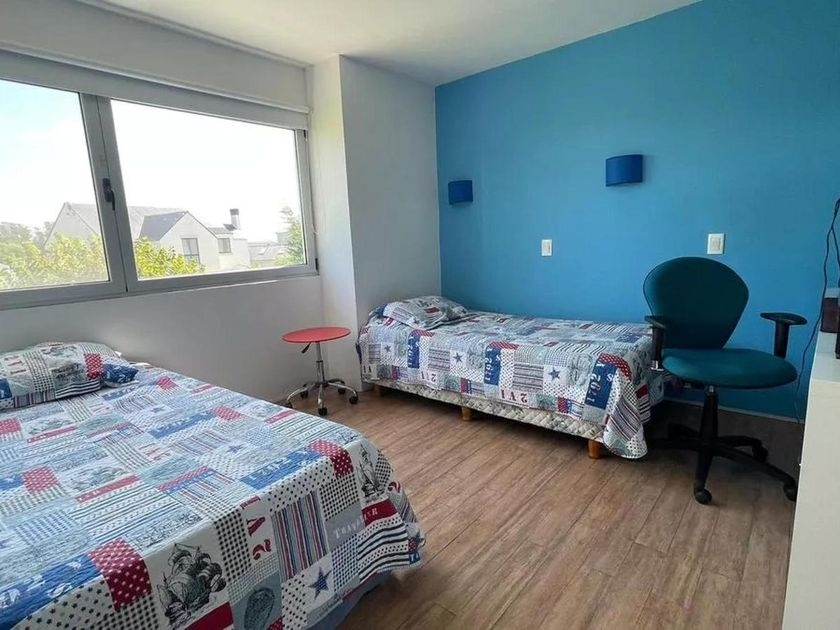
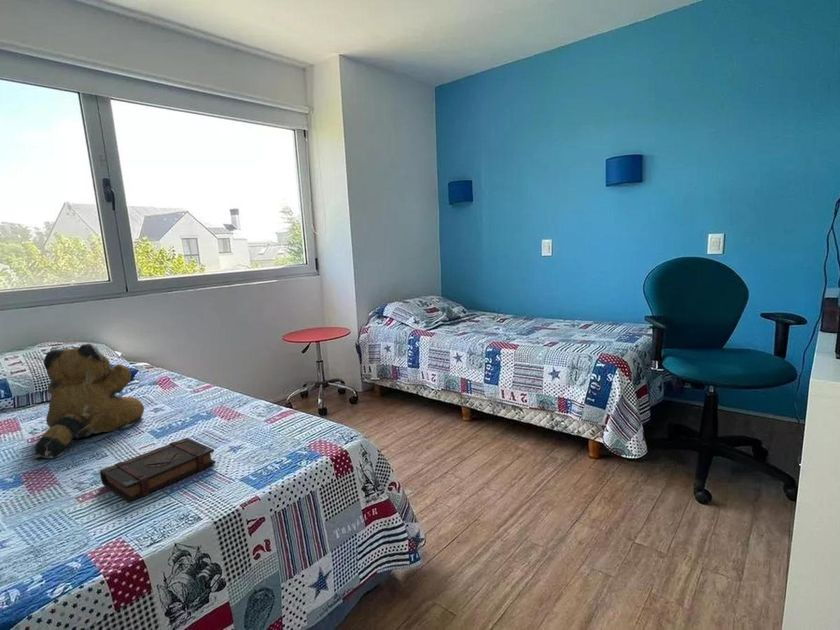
+ book (159, 465)
+ teddy bear (80, 393)
